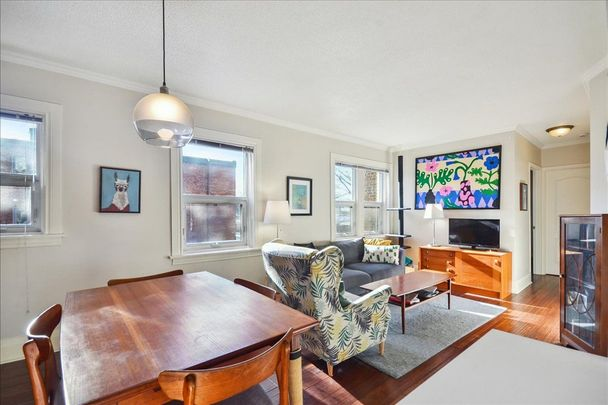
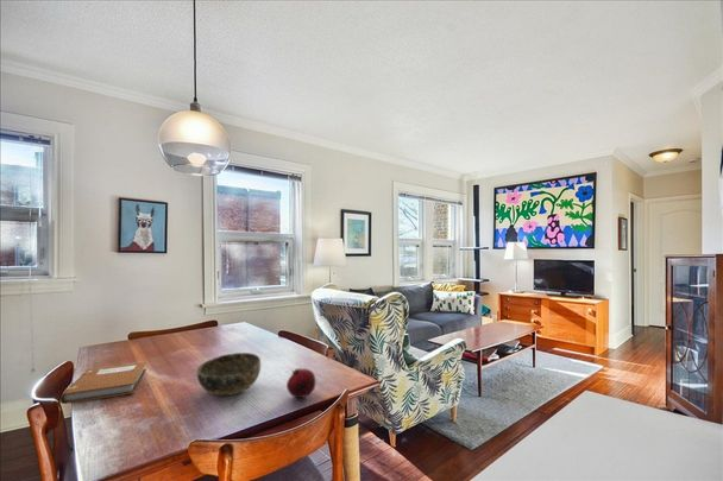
+ notebook (108, 379)
+ bowl (230, 375)
+ fruit (301, 381)
